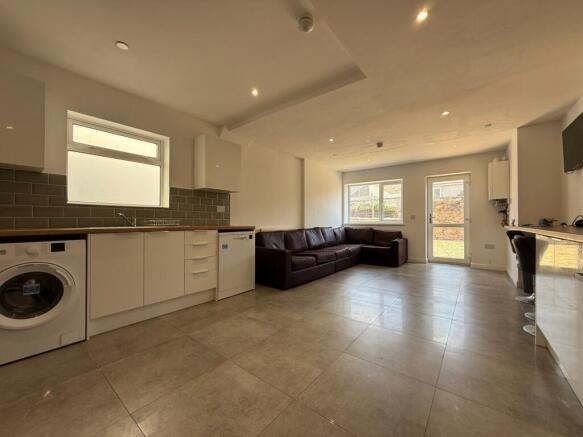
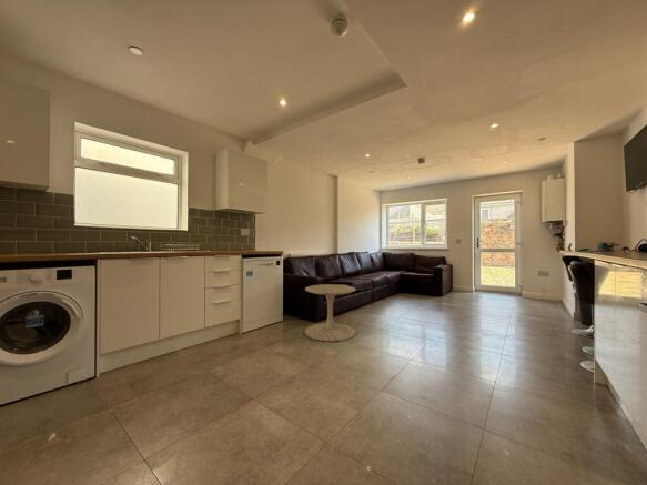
+ side table (330, 310)
